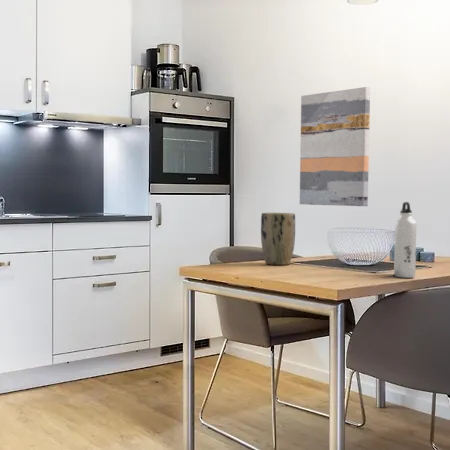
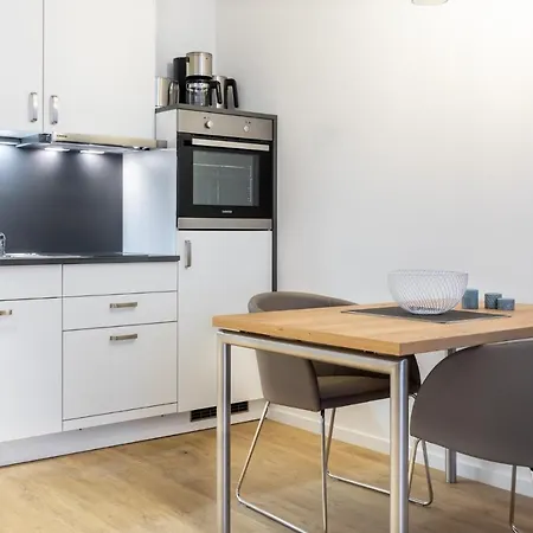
- water bottle (405, 239)
- plant pot (277, 238)
- wall art (333, 148)
